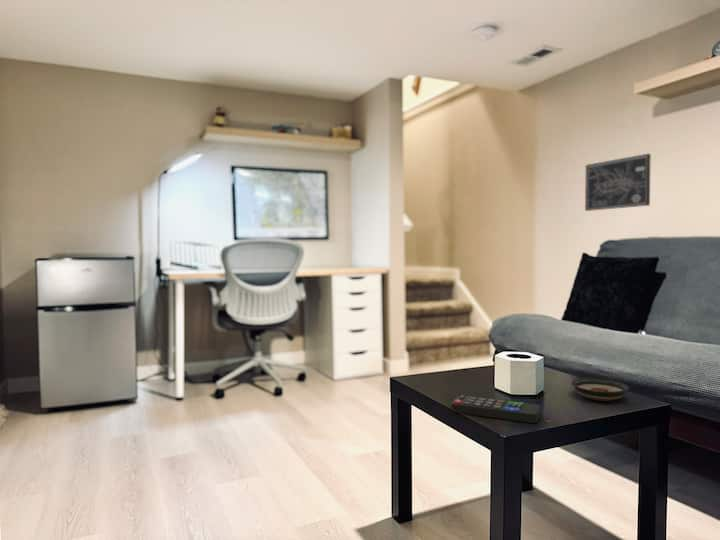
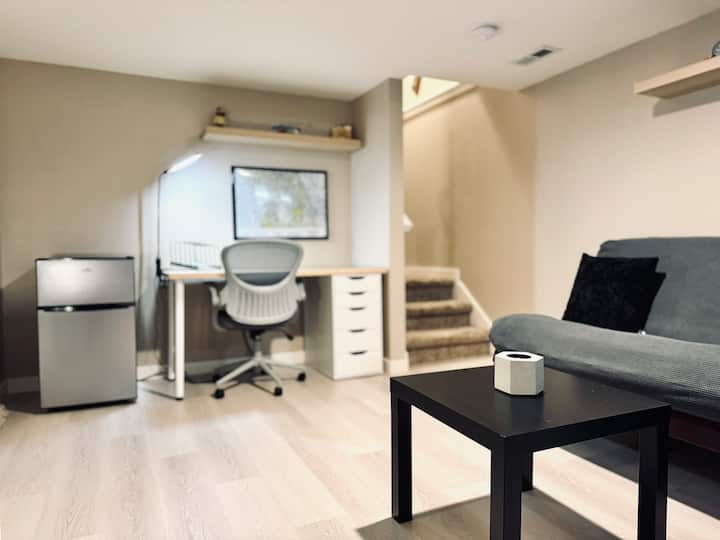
- saucer (599, 391)
- remote control (495, 407)
- wall art (615, 184)
